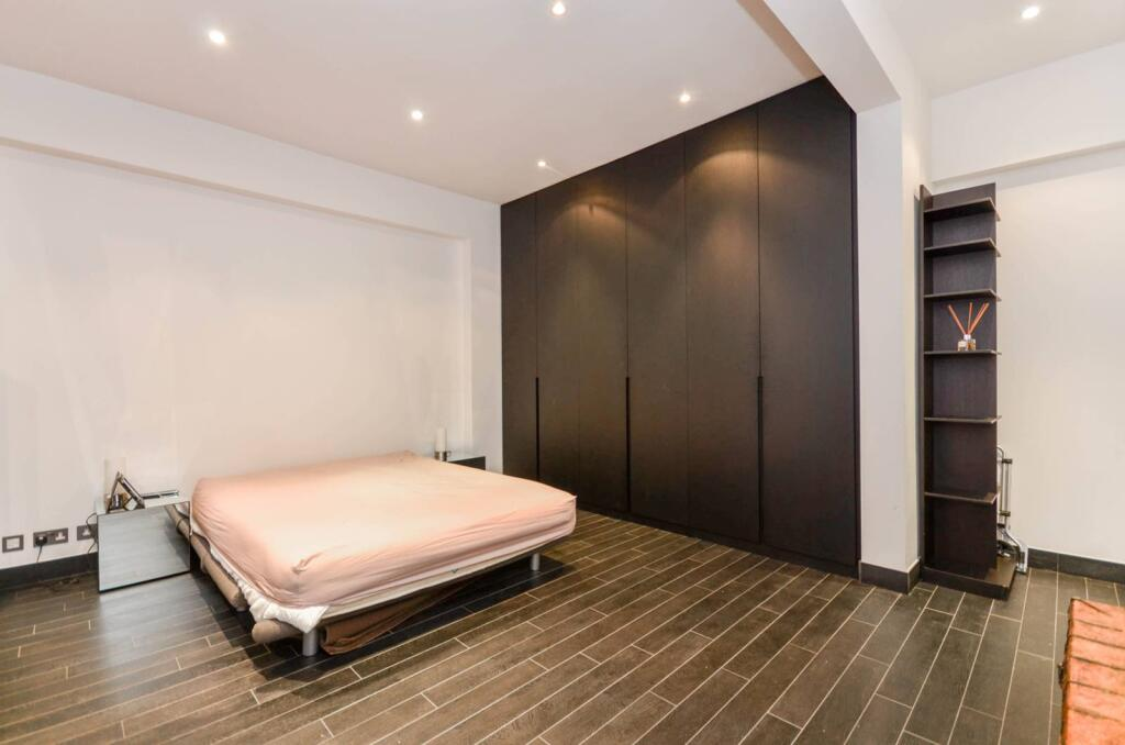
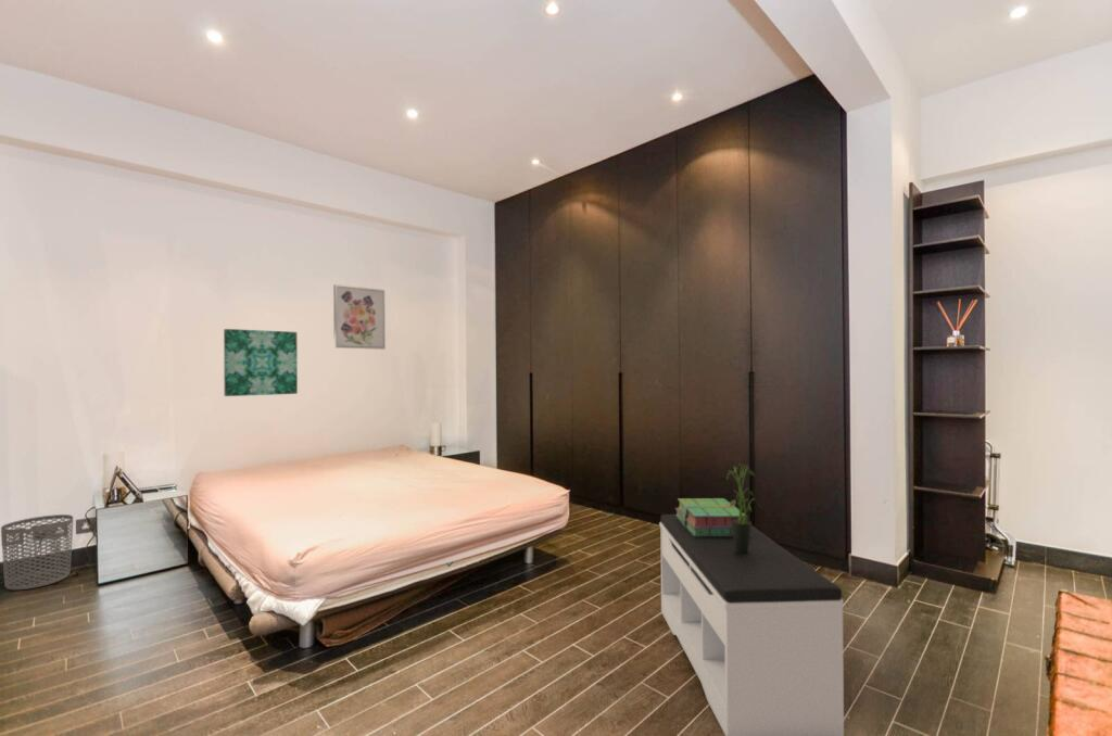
+ stack of books (710, 515)
+ waste bin (38, 551)
+ potted plant (742, 506)
+ wall art (262, 363)
+ bench (733, 601)
+ wall art (359, 317)
